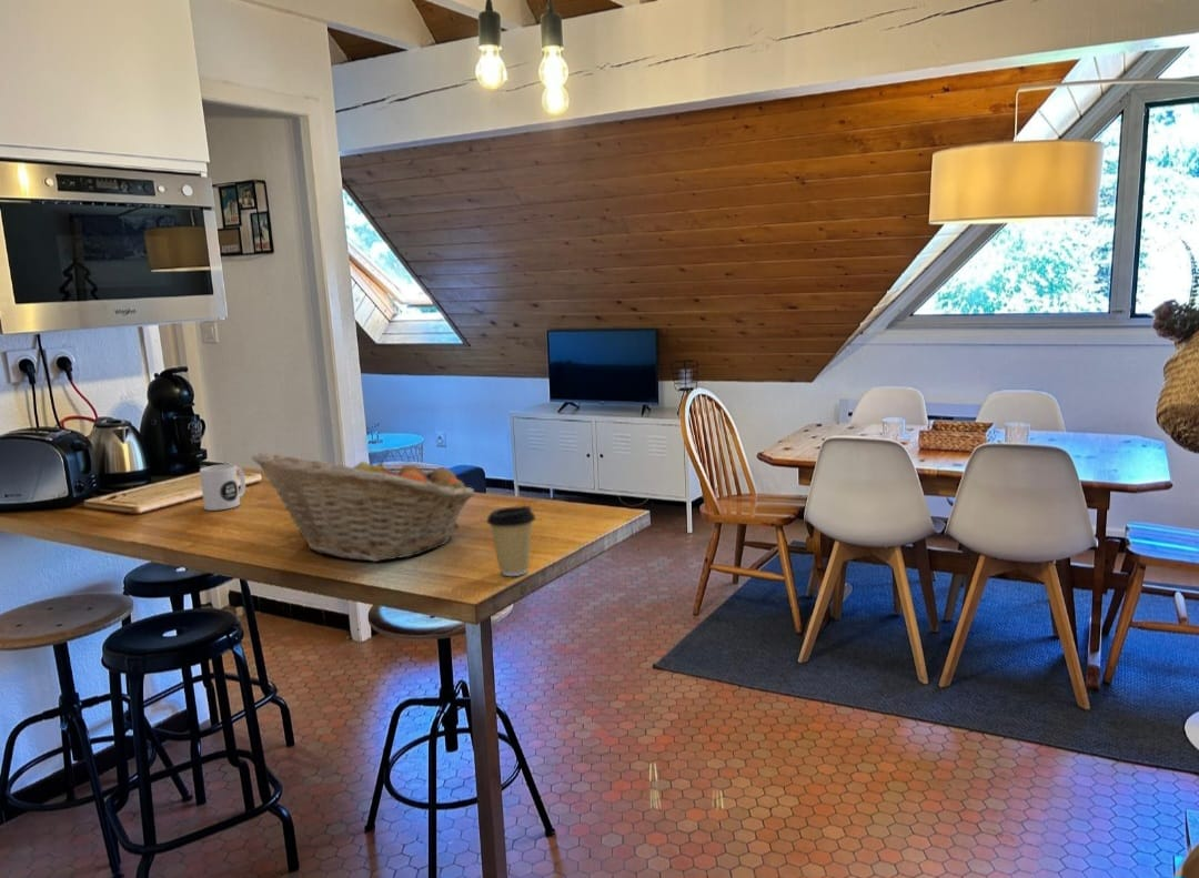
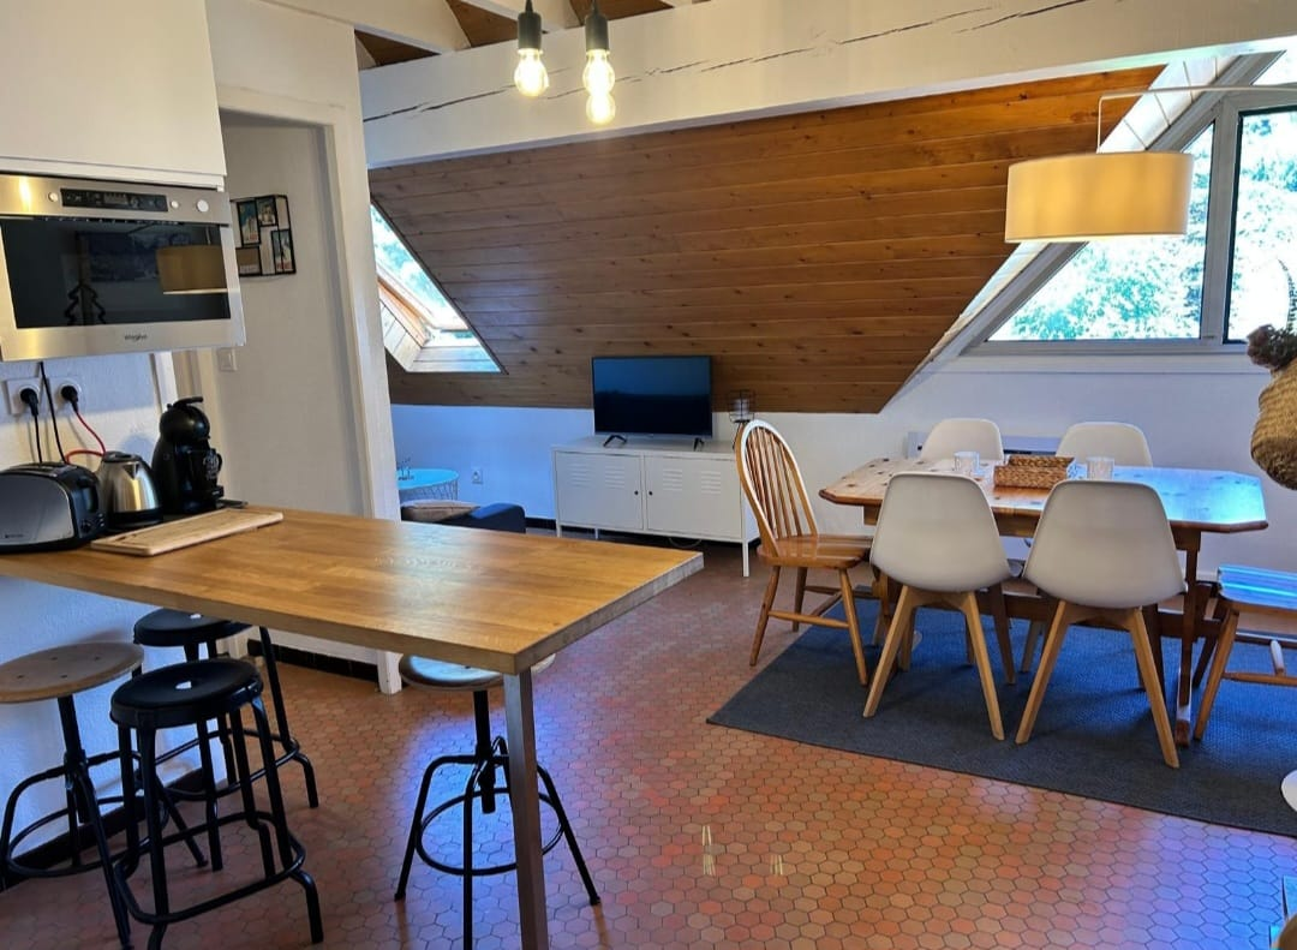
- mug (225, 485)
- coffee cup (512, 541)
- fruit basket (365, 493)
